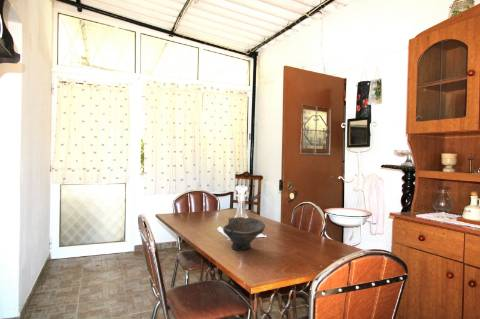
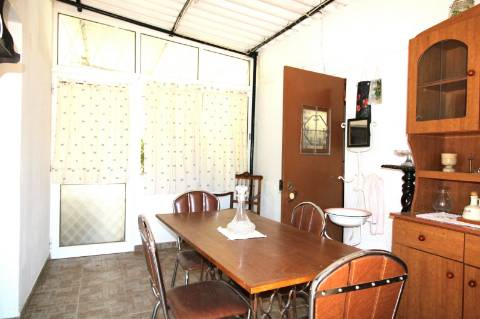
- bowl (242, 234)
